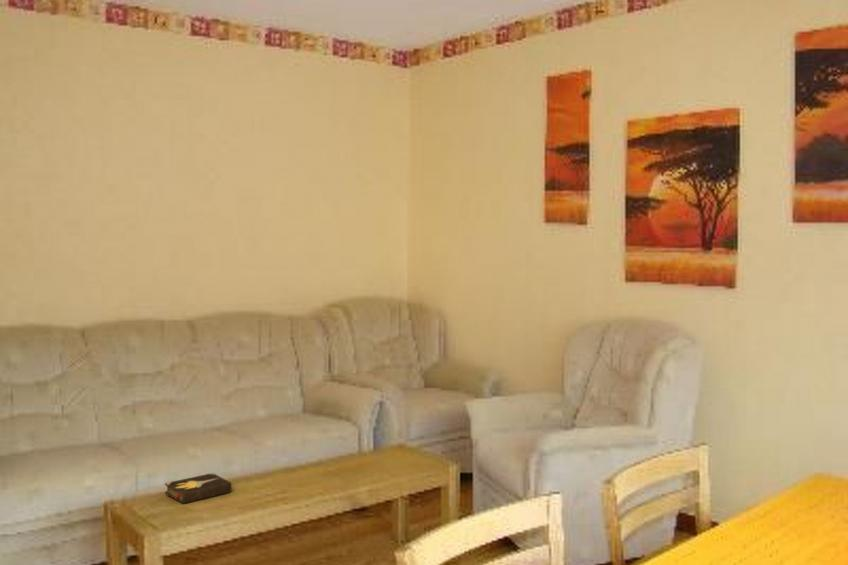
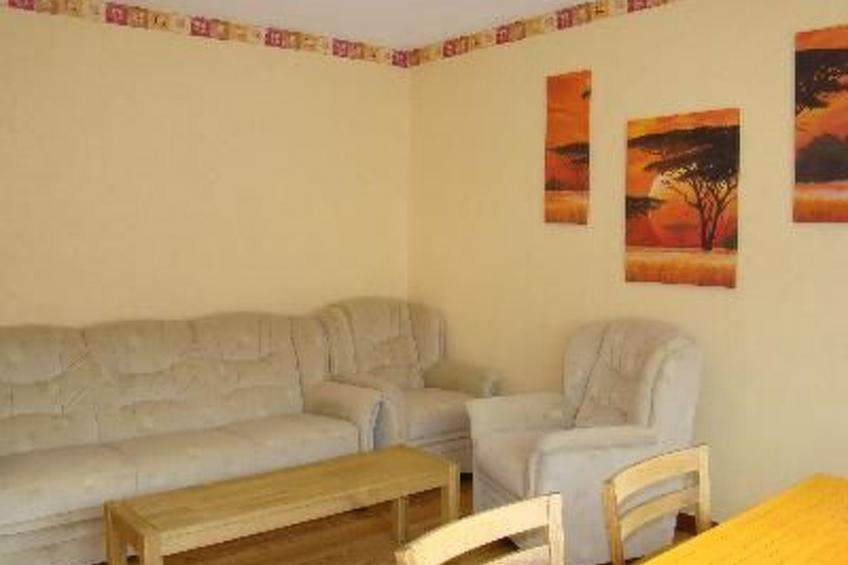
- hardback book (198, 487)
